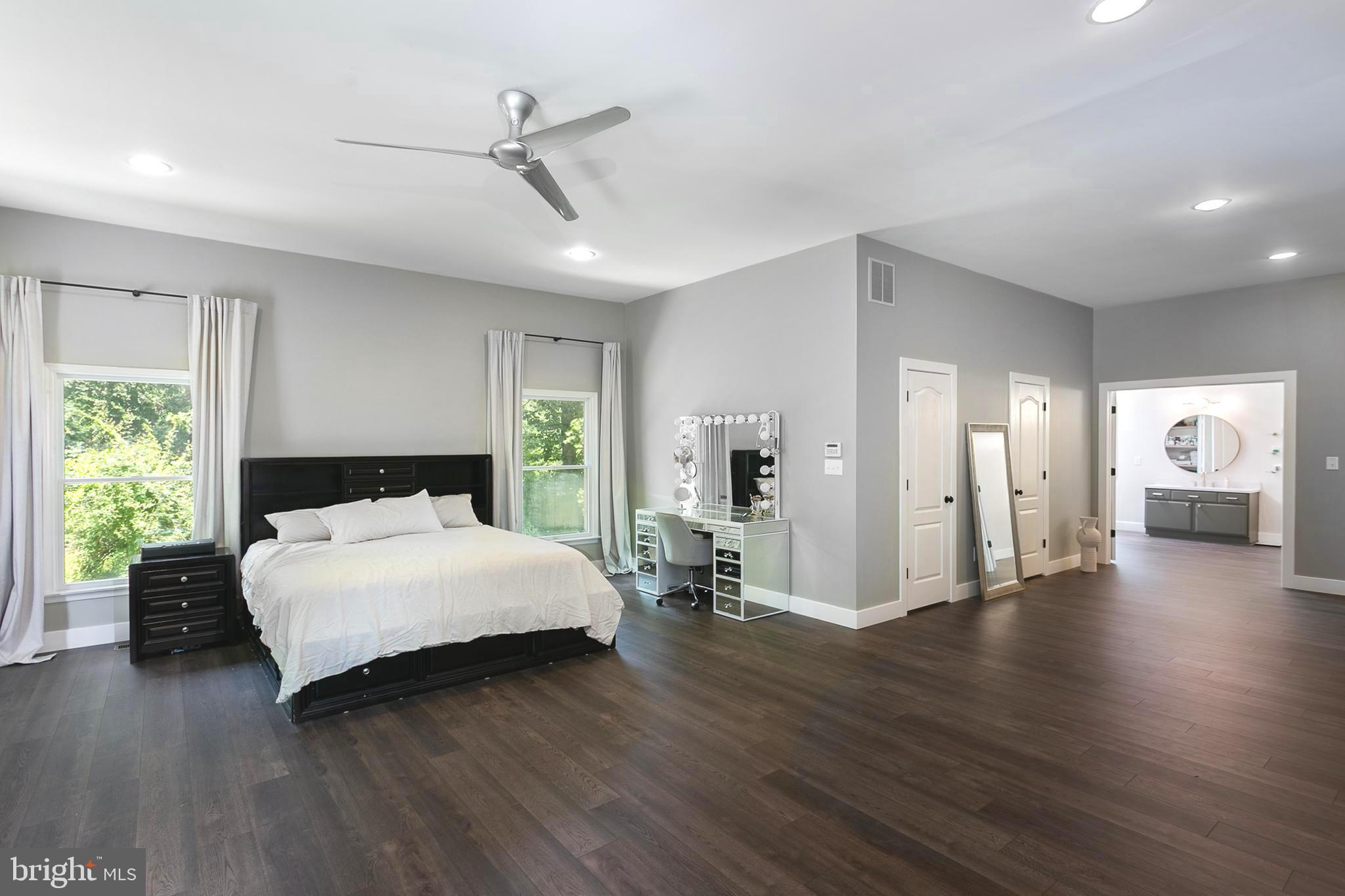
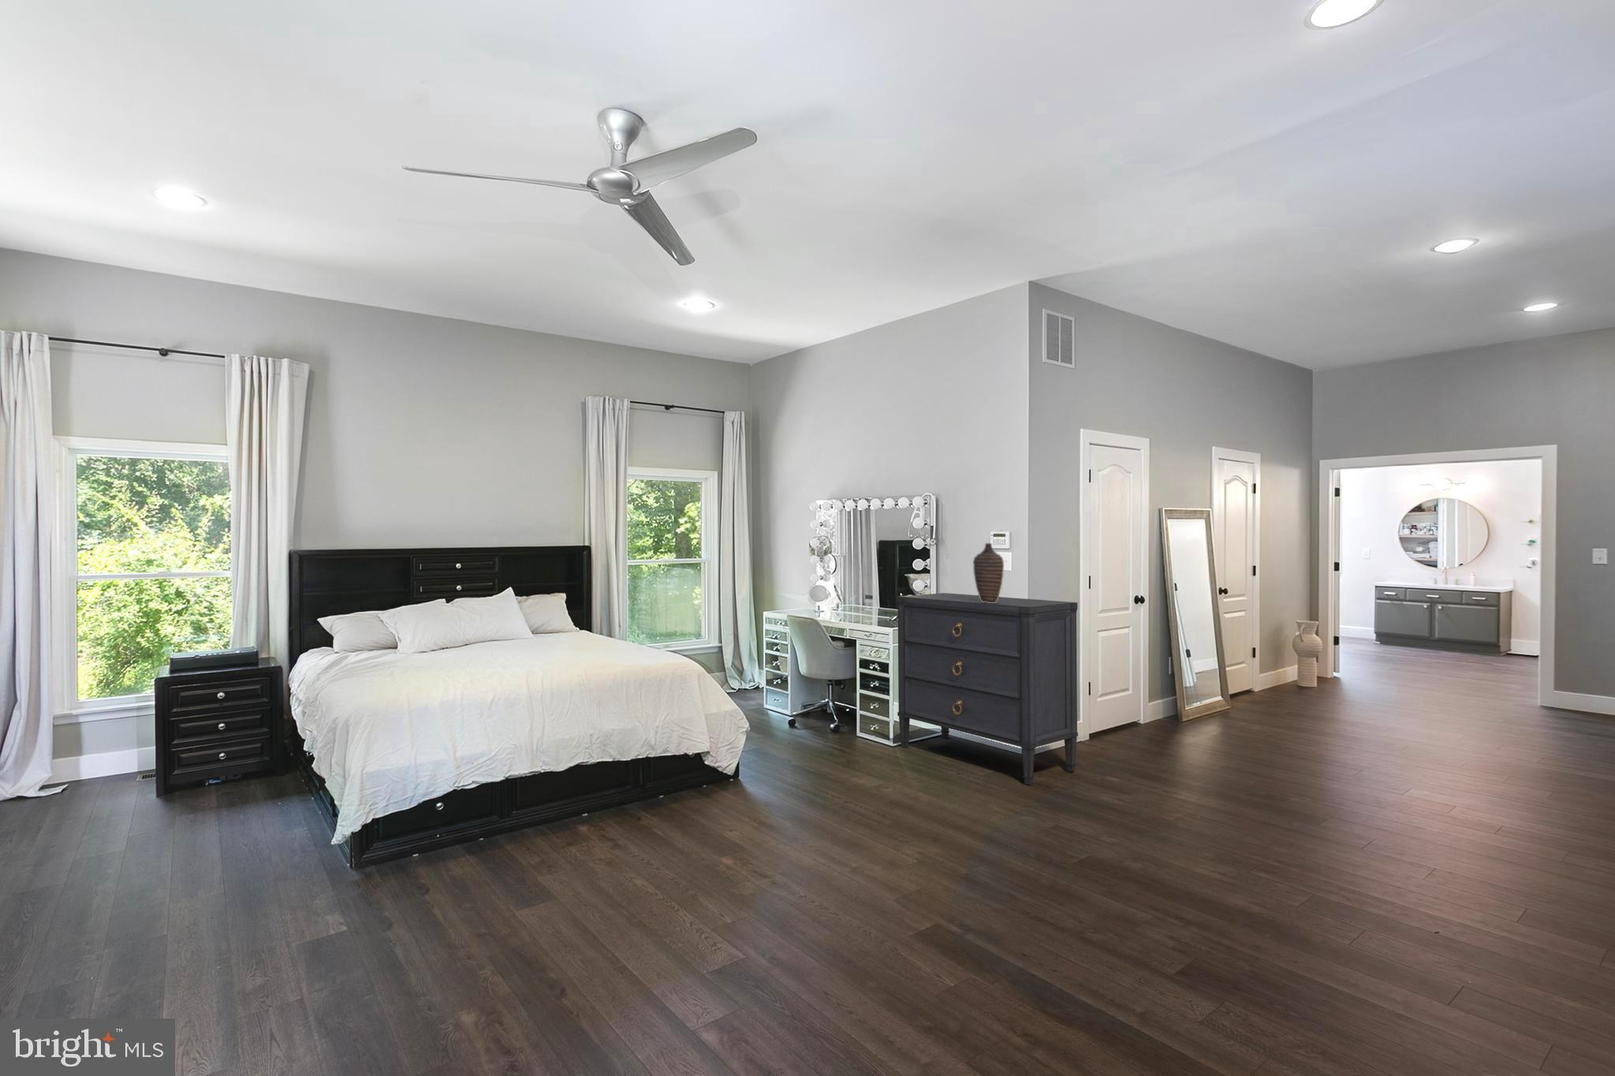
+ decorative vase (988, 573)
+ dresser (981, 679)
